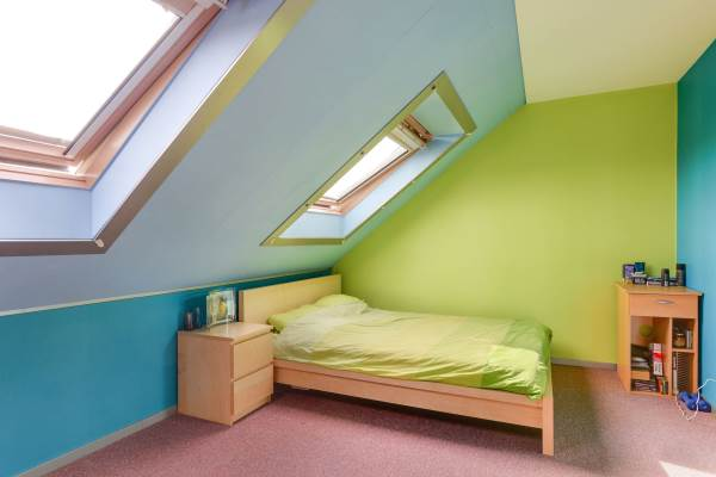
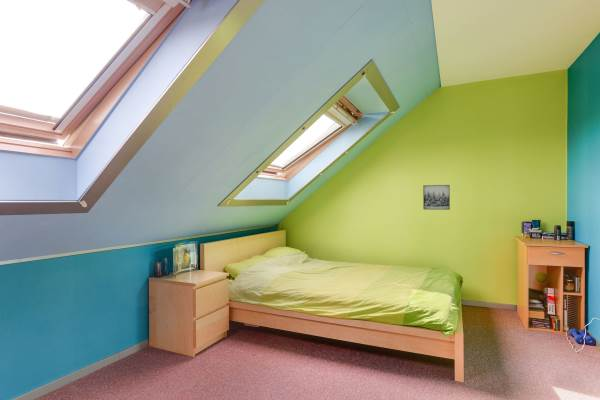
+ wall art (436, 197)
